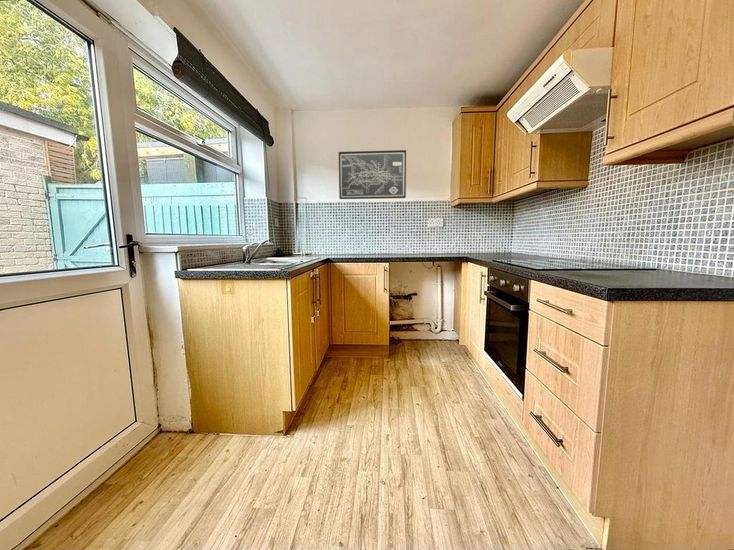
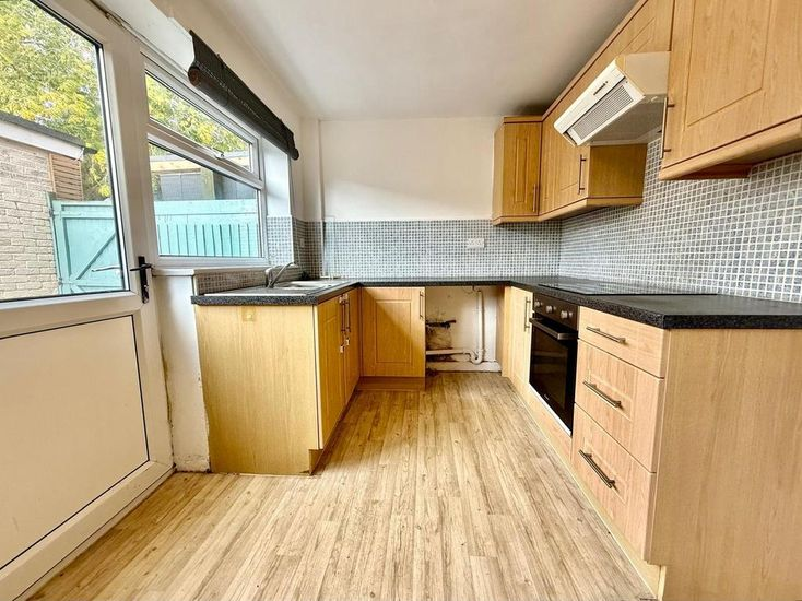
- wall art (372, 175)
